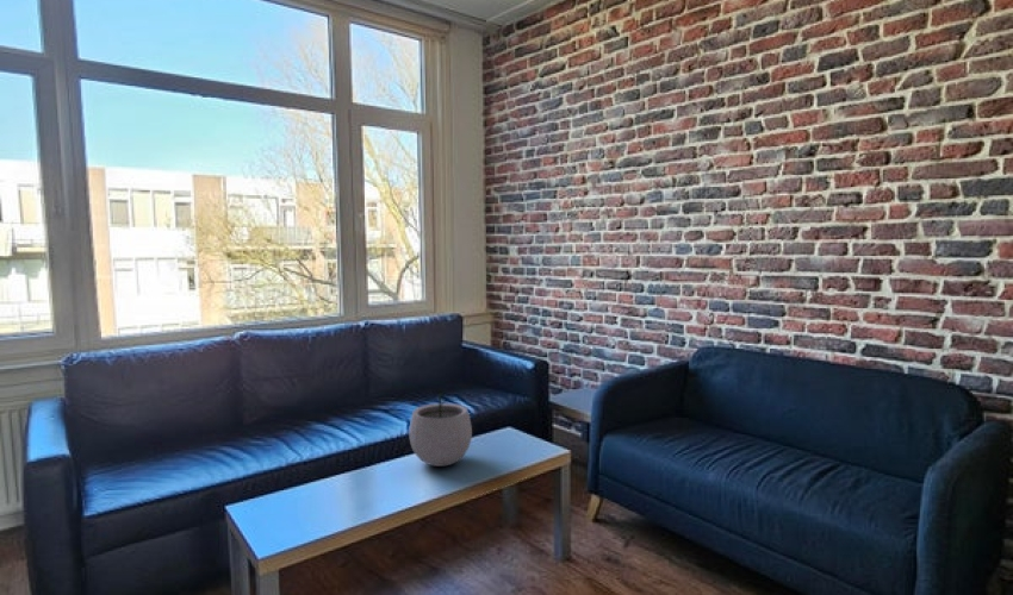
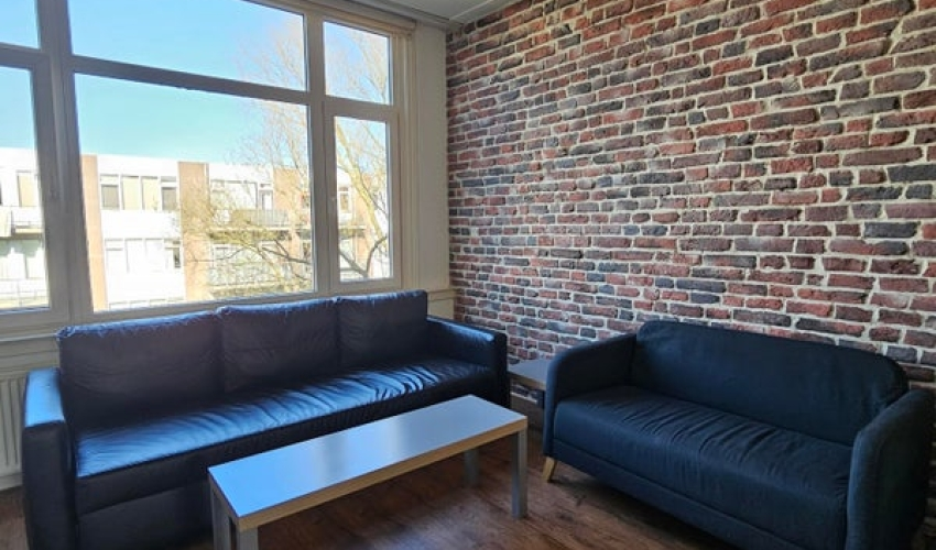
- plant pot (440, 425)
